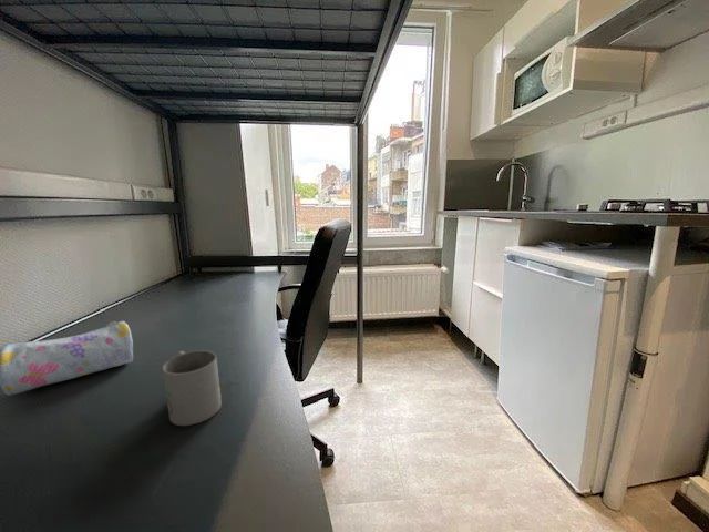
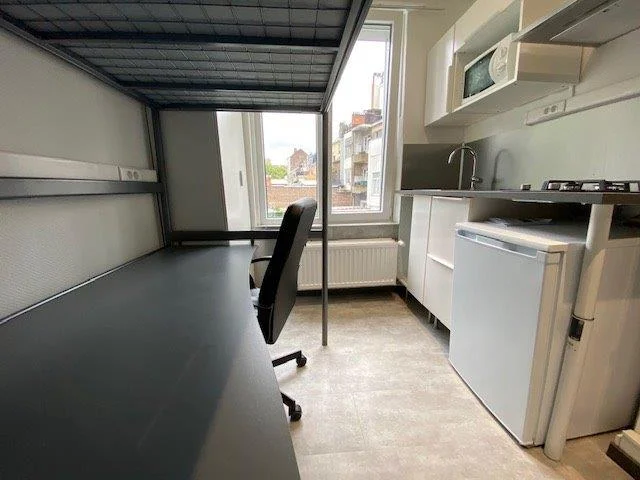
- pencil case (72, 355)
- mug (188, 380)
